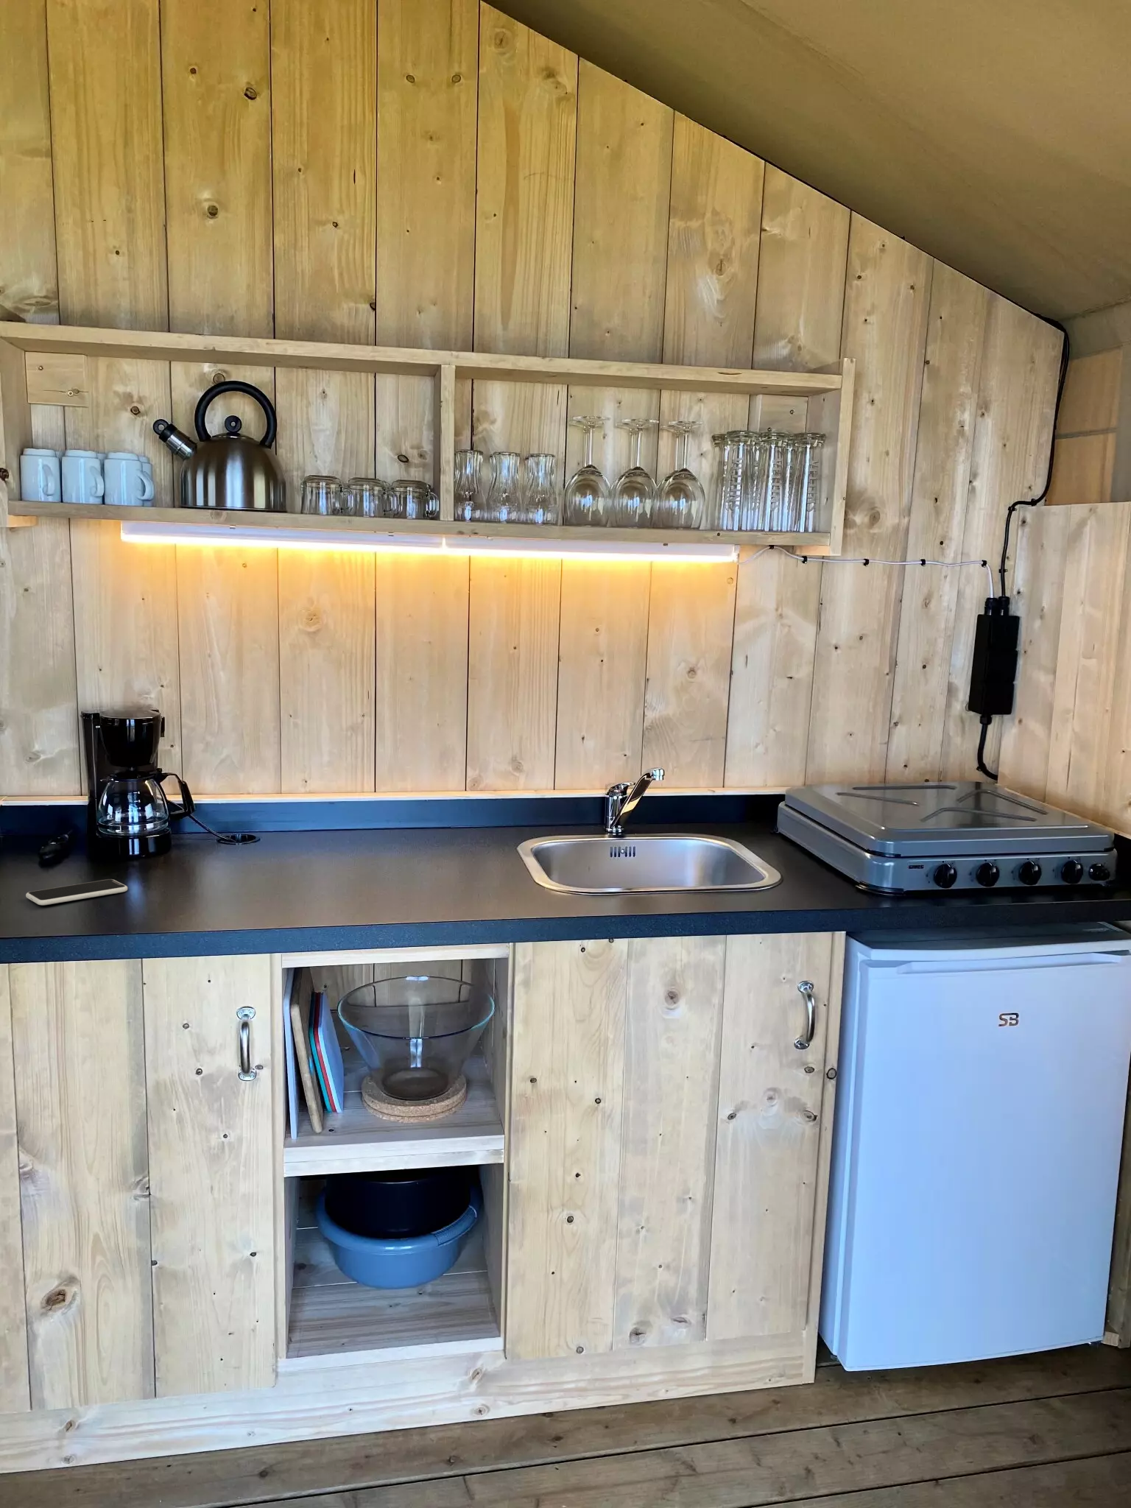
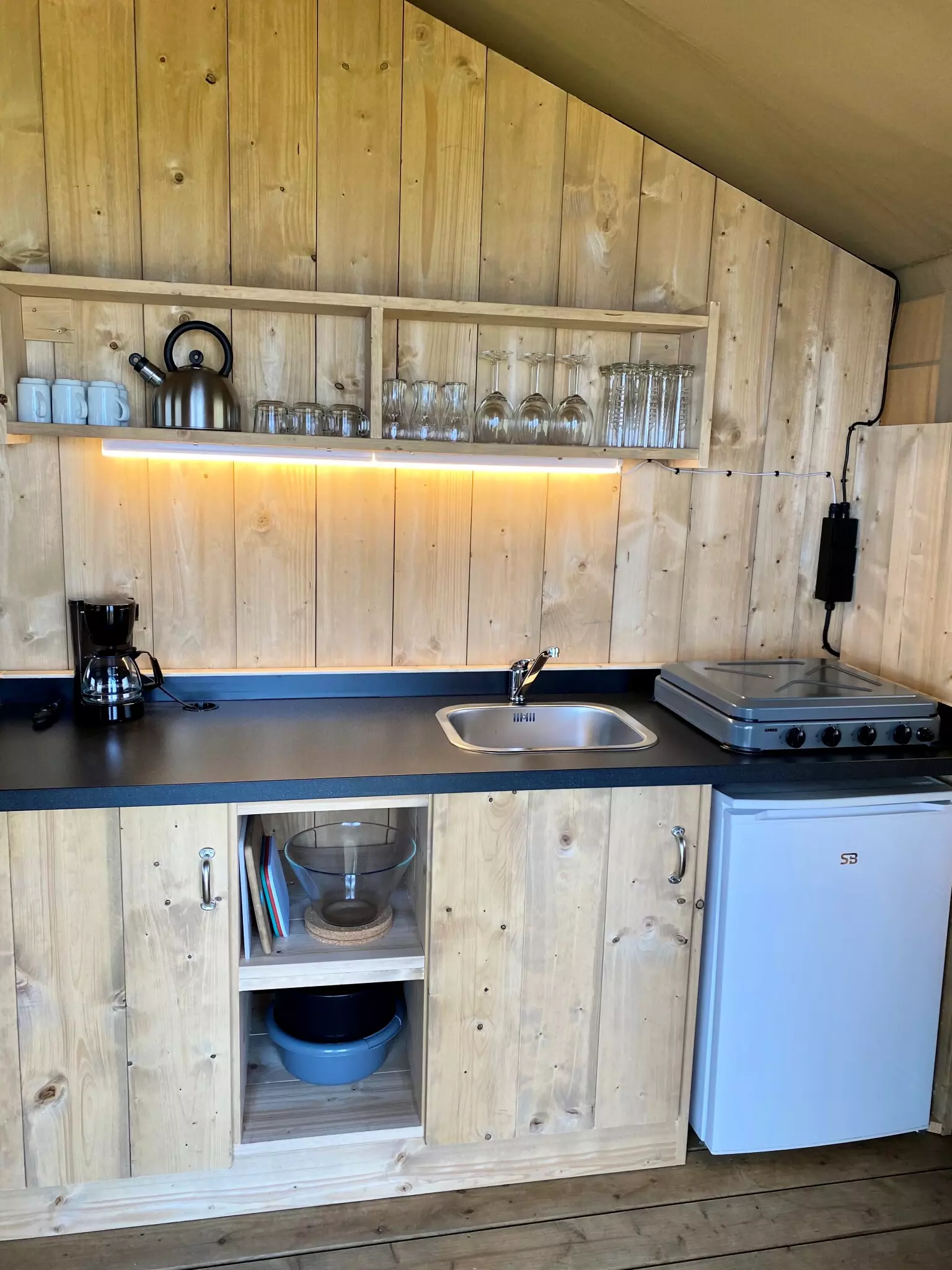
- smartphone (77, 892)
